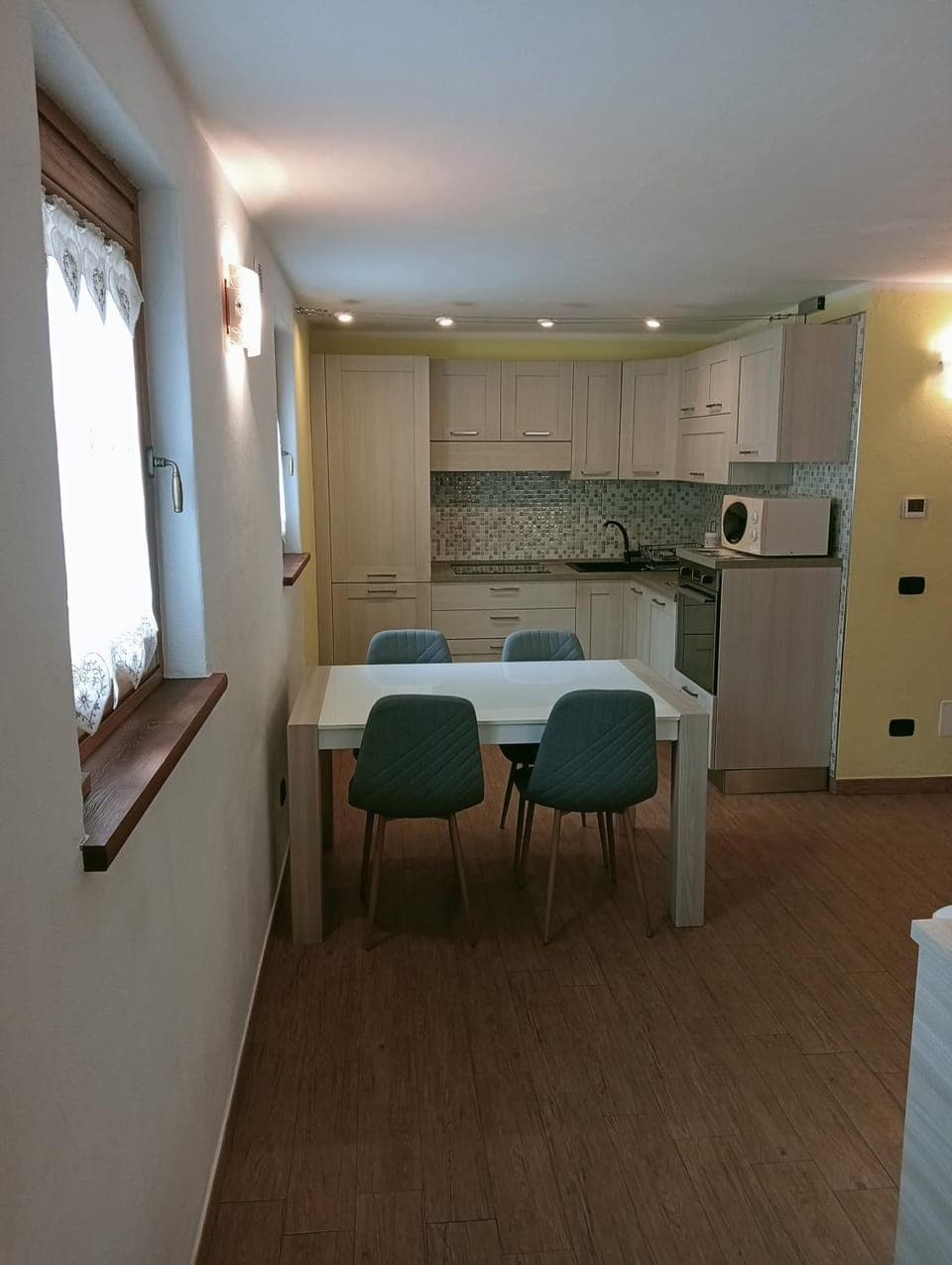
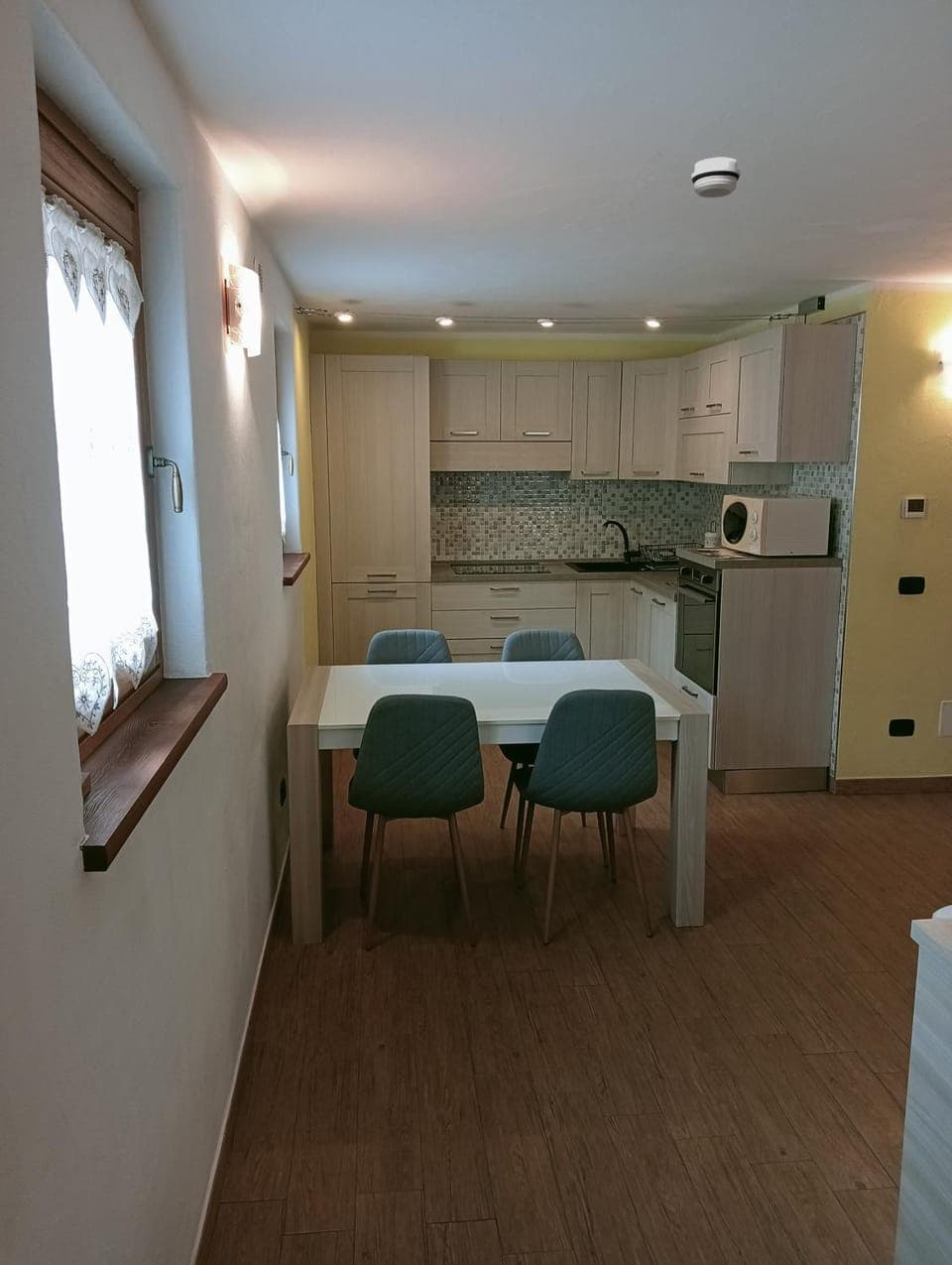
+ smoke detector (715, 178)
